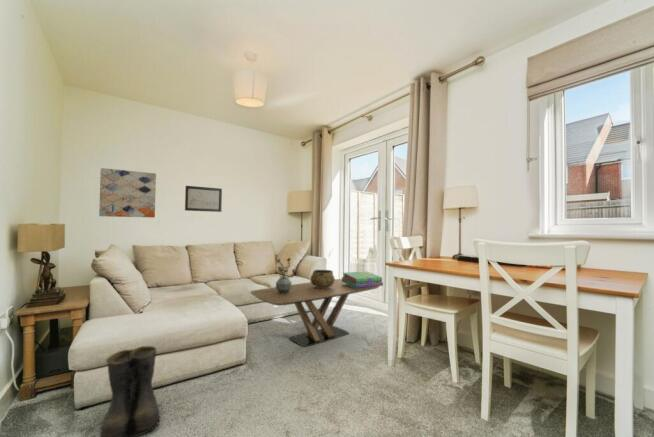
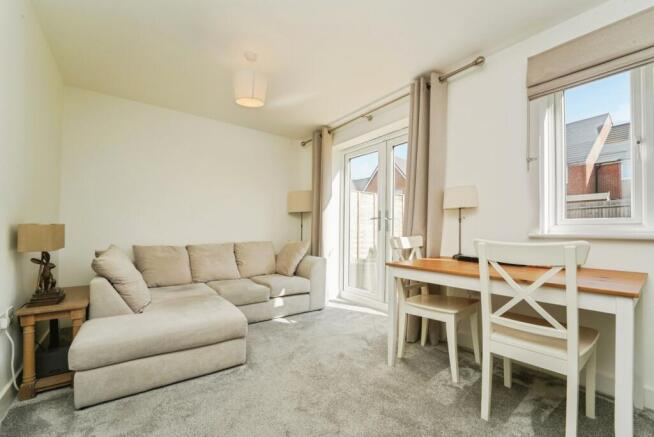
- coffee table (318, 312)
- potted plant (284, 275)
- wall art (204, 199)
- stack of books (361, 280)
- wall art (128, 193)
- decorative bowl (322, 278)
- boots (131, 389)
